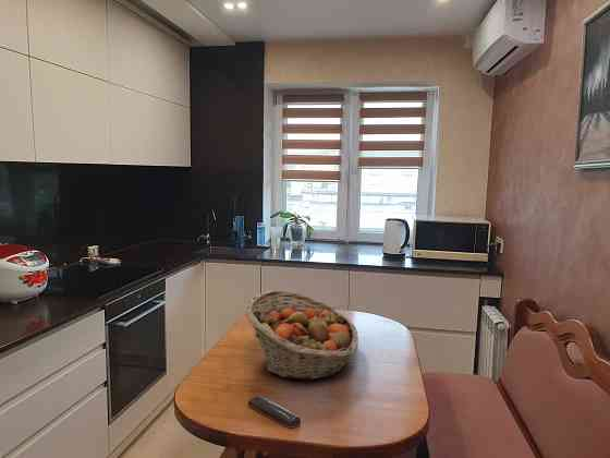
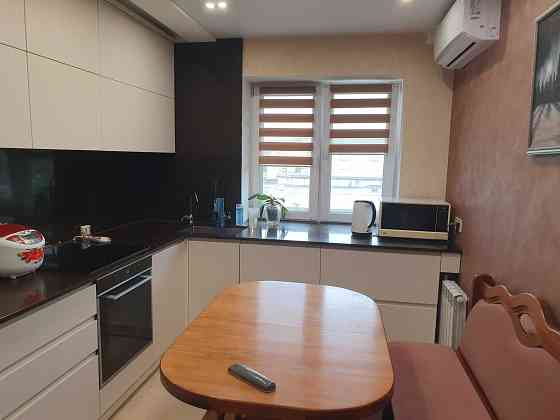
- fruit basket (303, 330)
